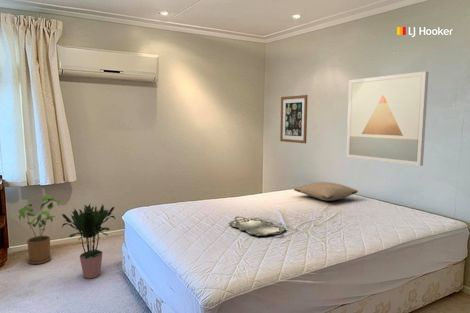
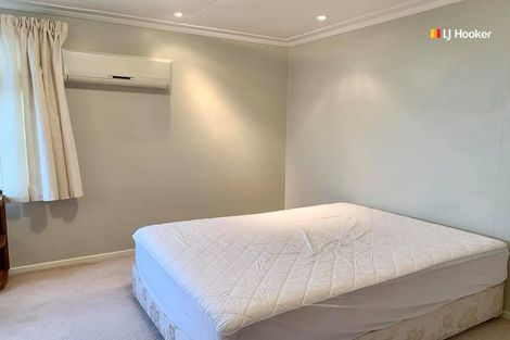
- wall art (293, 119)
- pillow (325, 190)
- potted plant (87, 238)
- wall art (382, 119)
- house plant (41, 229)
- serving tray (256, 226)
